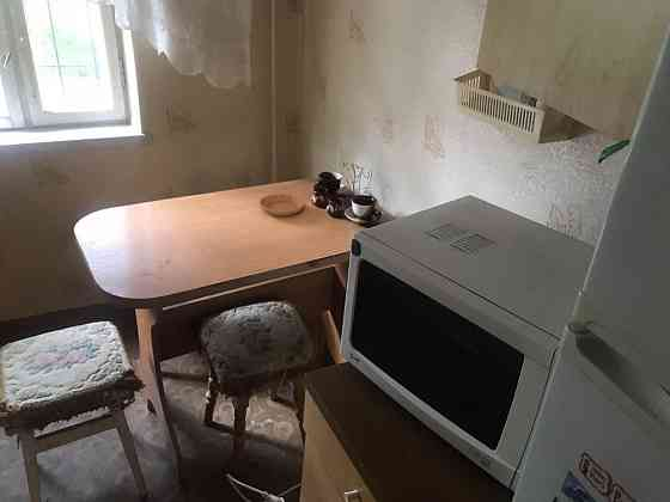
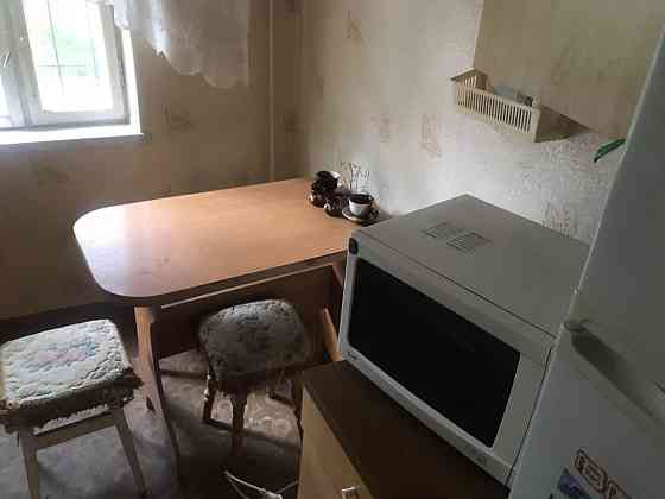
- saucer (281, 206)
